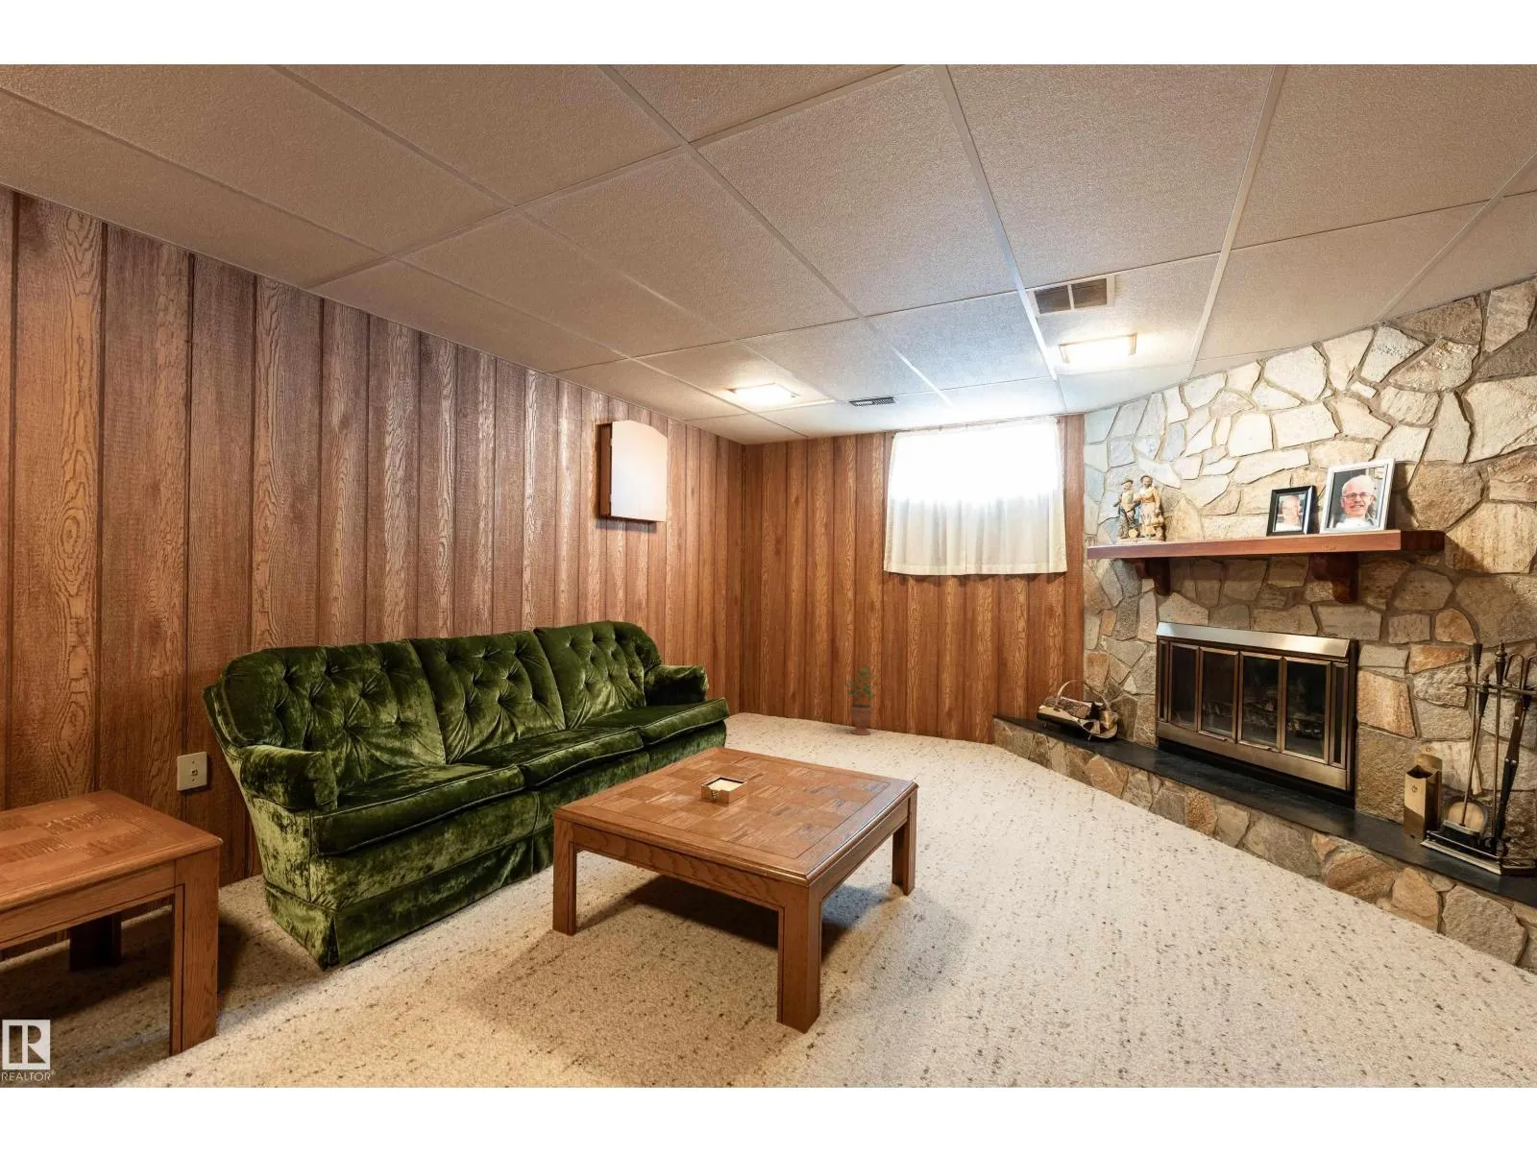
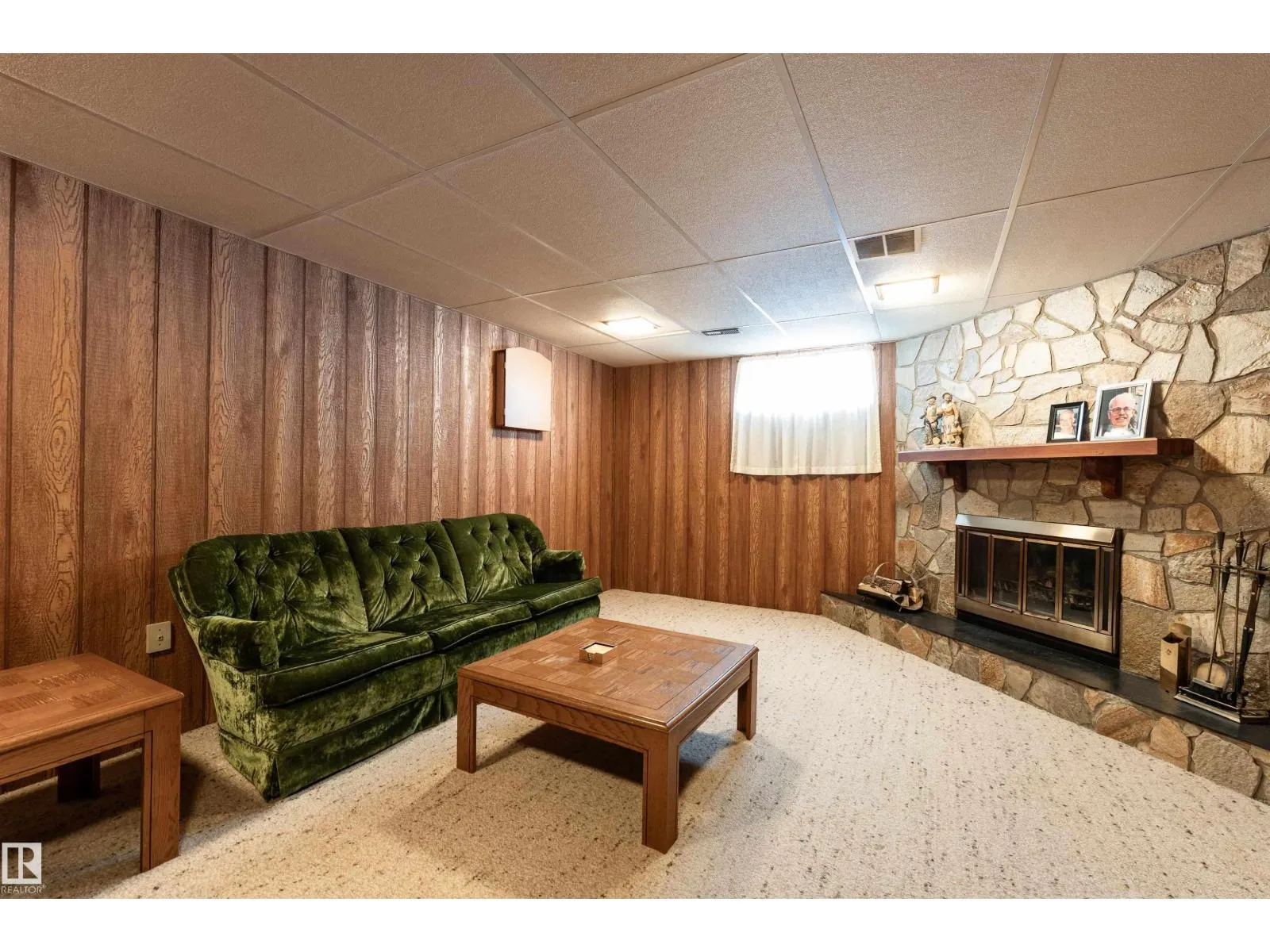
- potted plant (859, 697)
